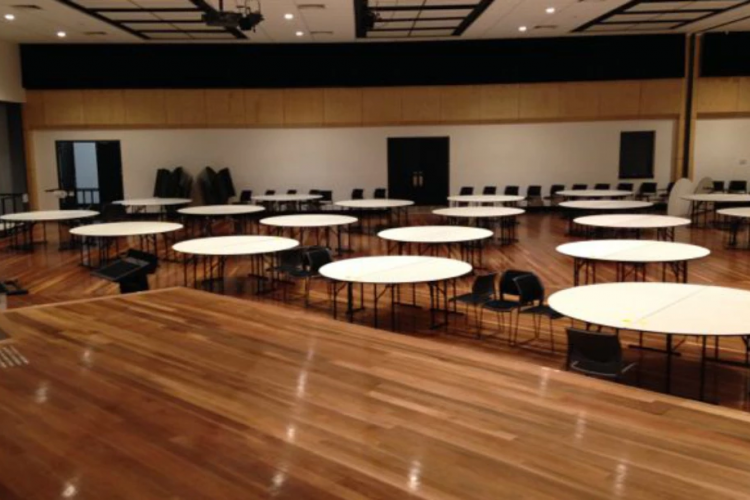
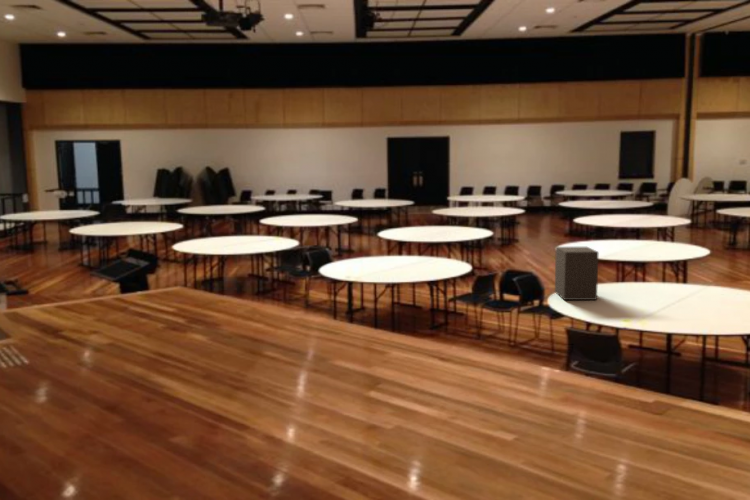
+ speaker (576, 272)
